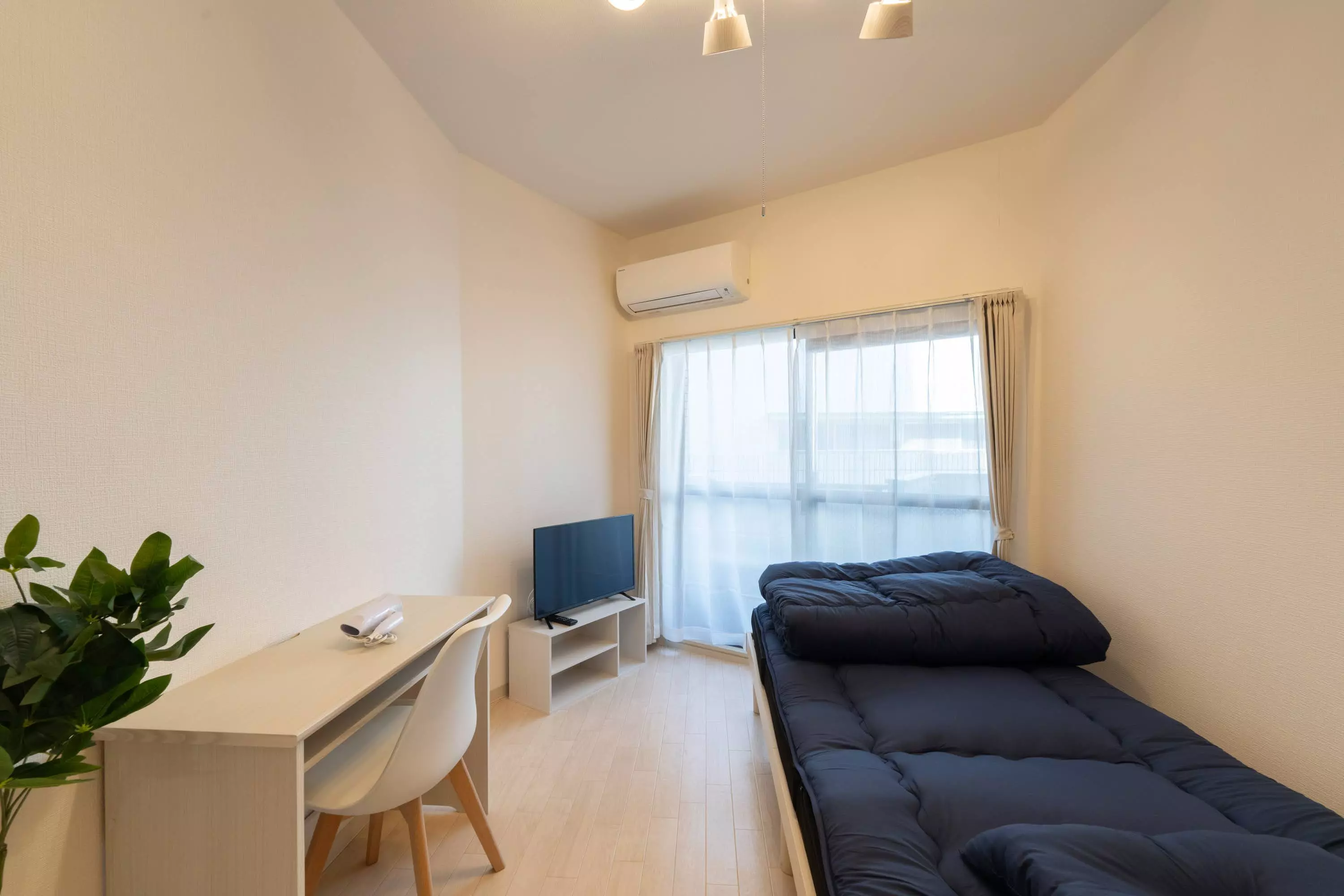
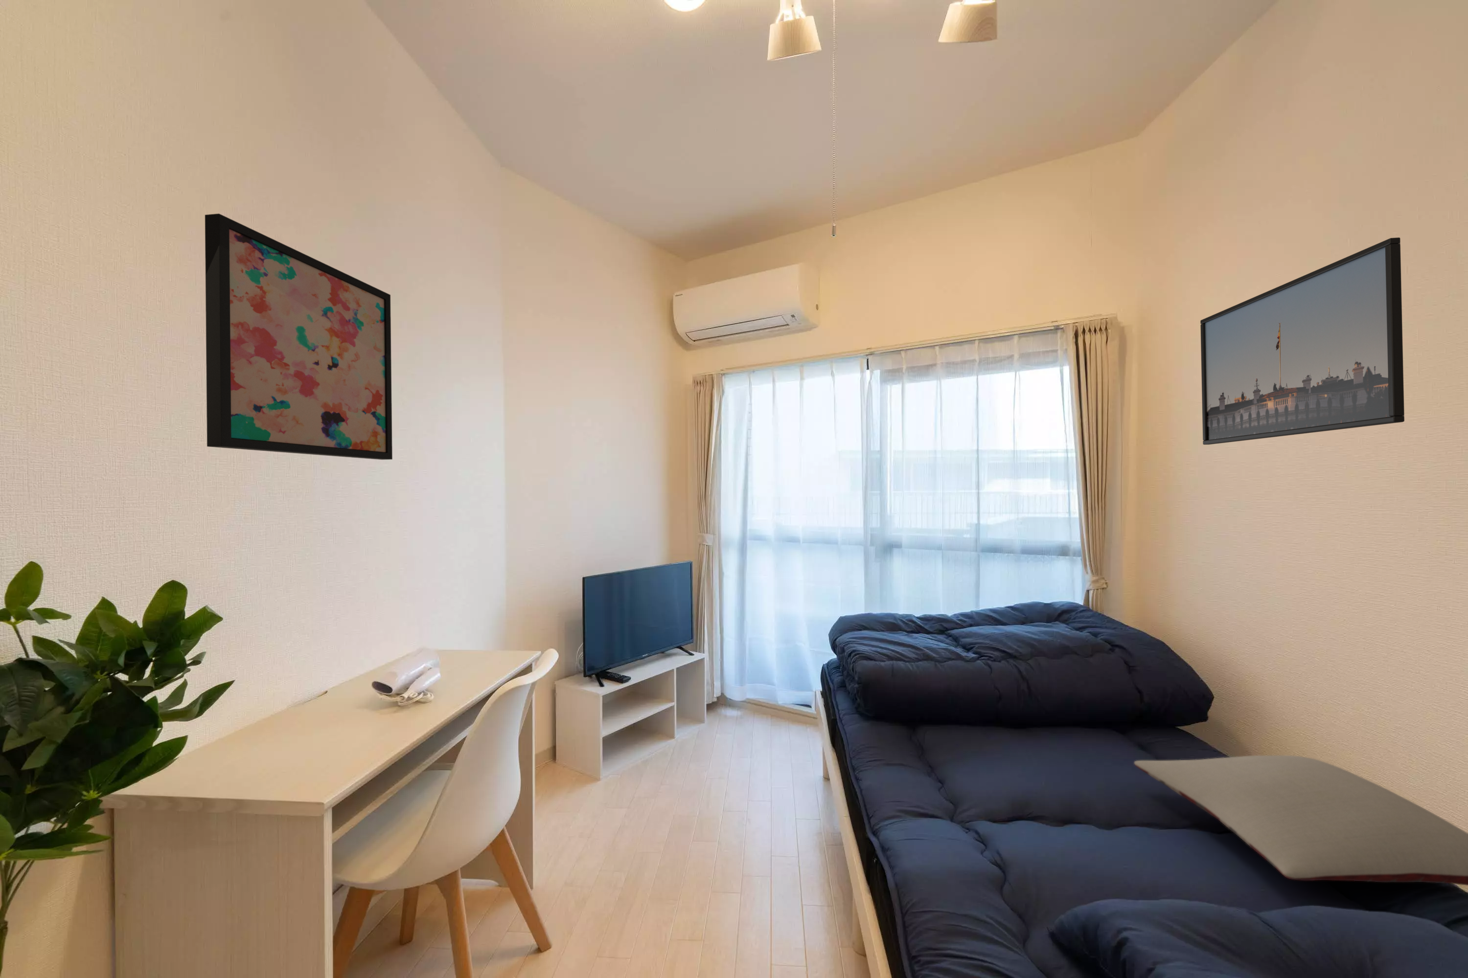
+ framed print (1282, 361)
+ wall art (315, 357)
+ pillow (1299, 811)
